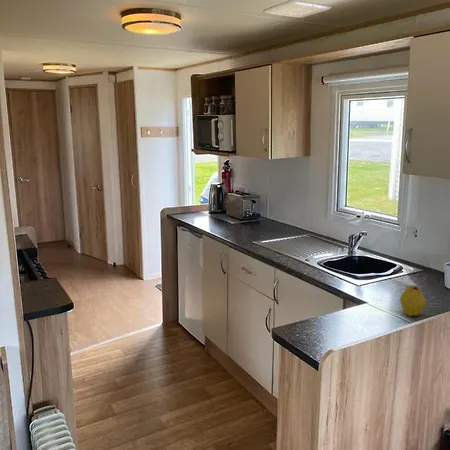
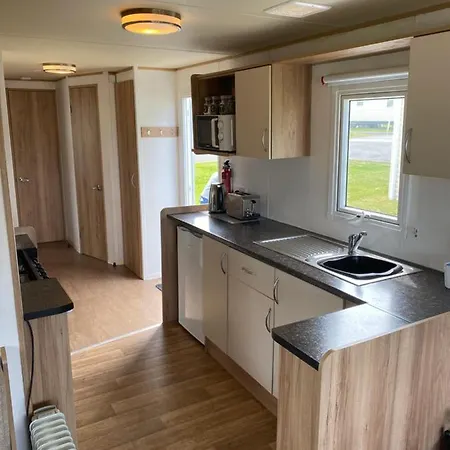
- fruit (412, 300)
